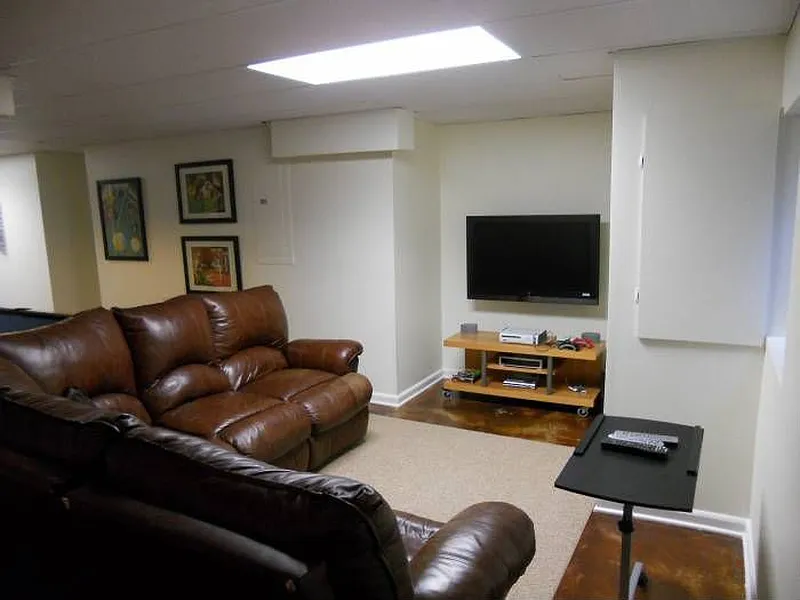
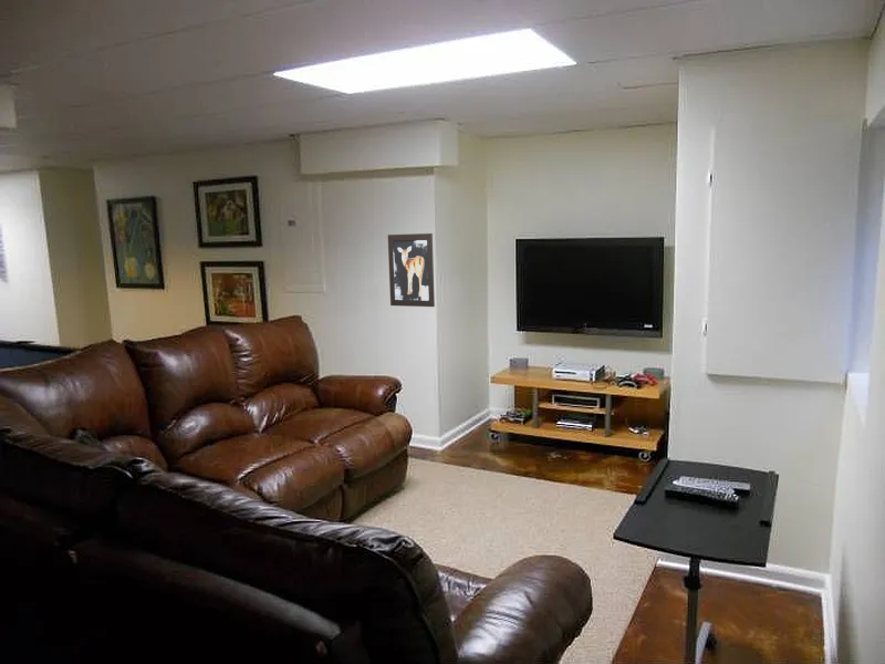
+ wall art (410, 270)
